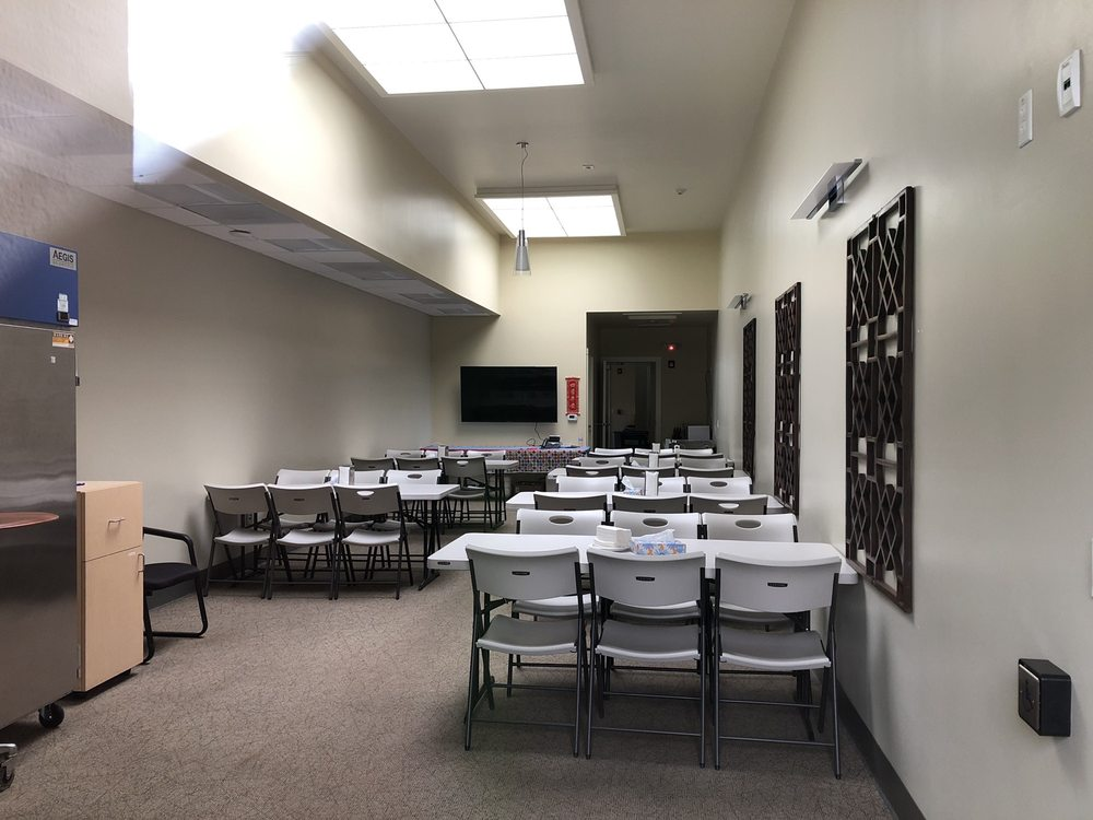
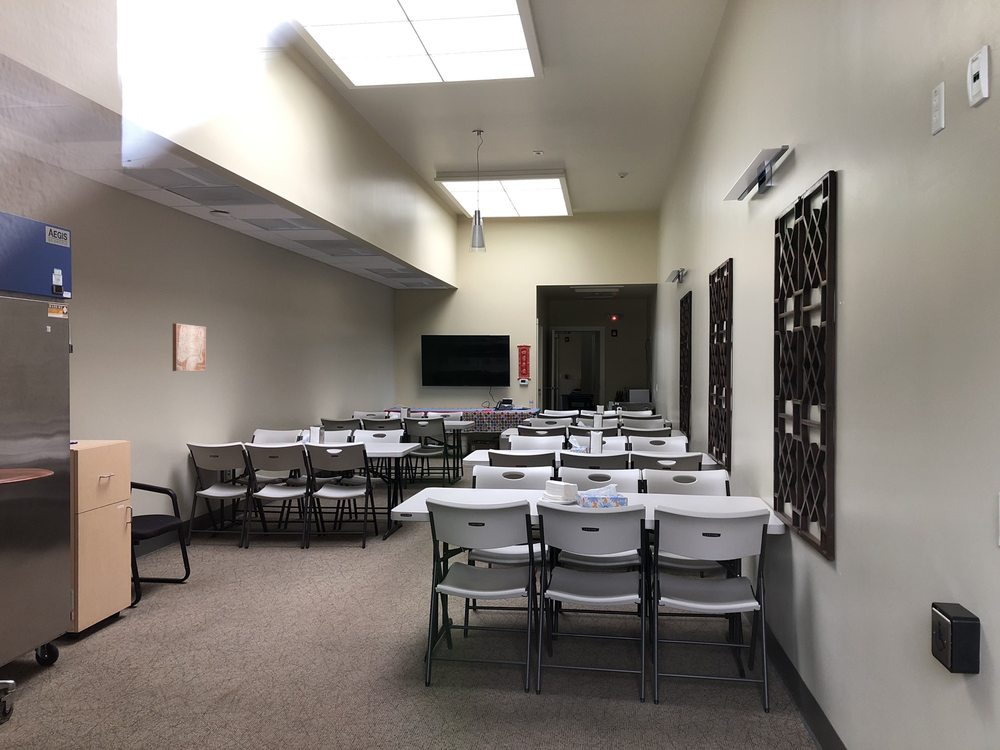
+ wall art (189, 348)
